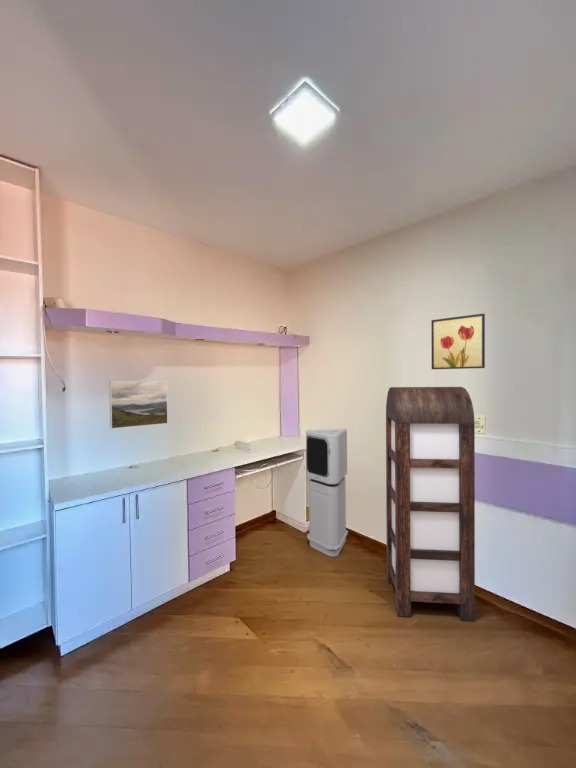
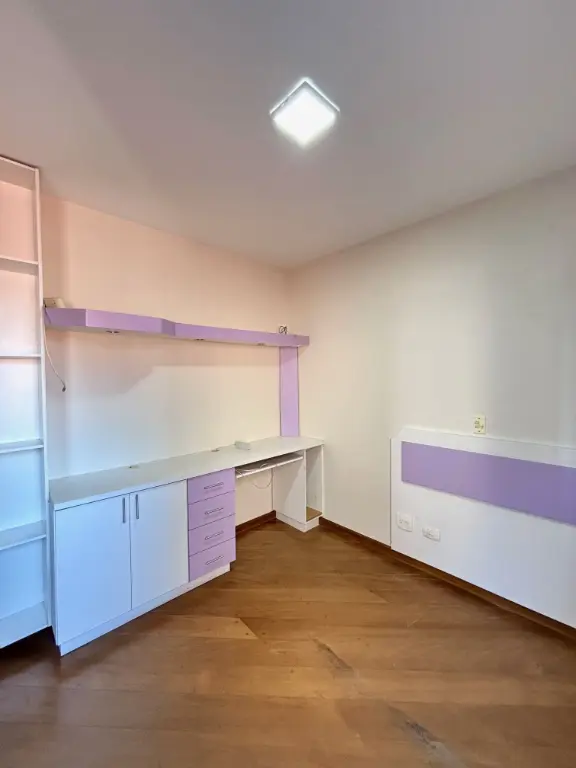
- wall art (457, 343)
- bookshelf (426, 492)
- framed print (139, 403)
- air purifier (332, 488)
